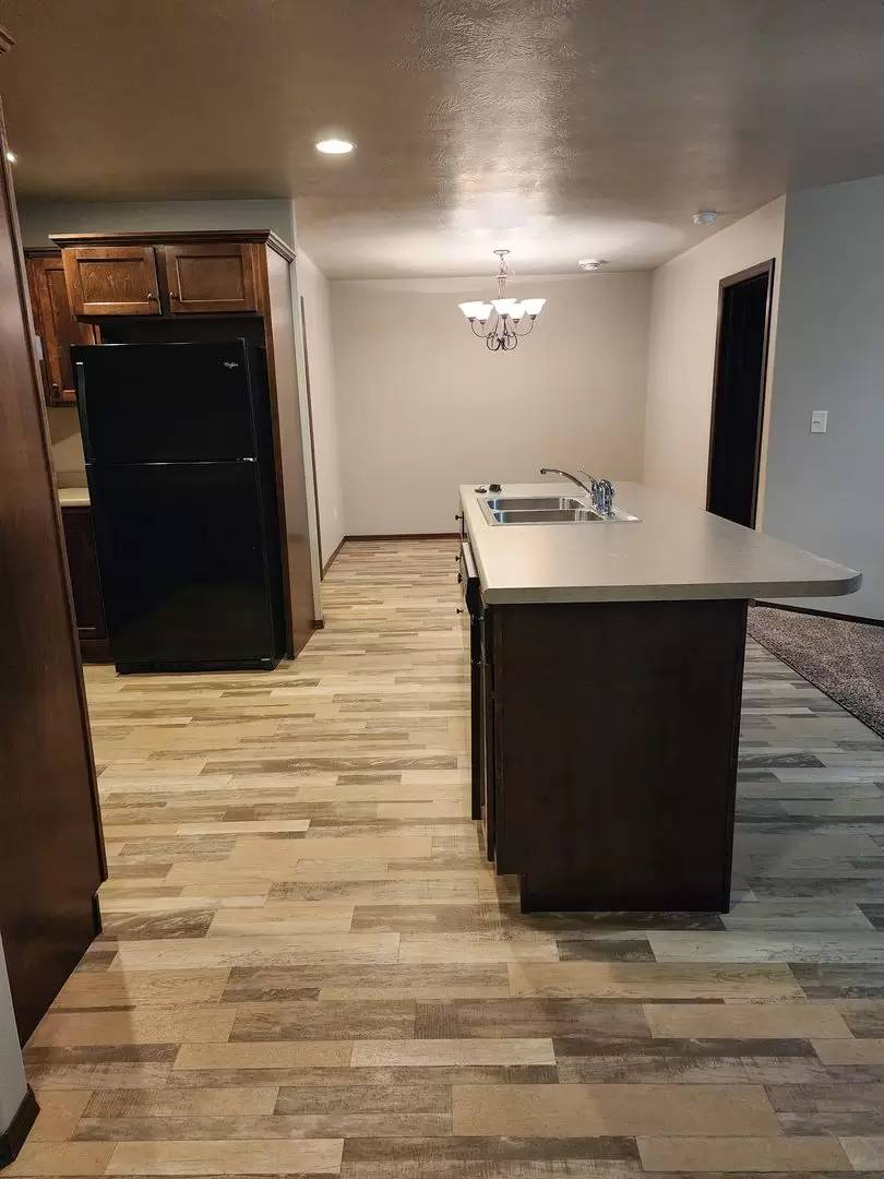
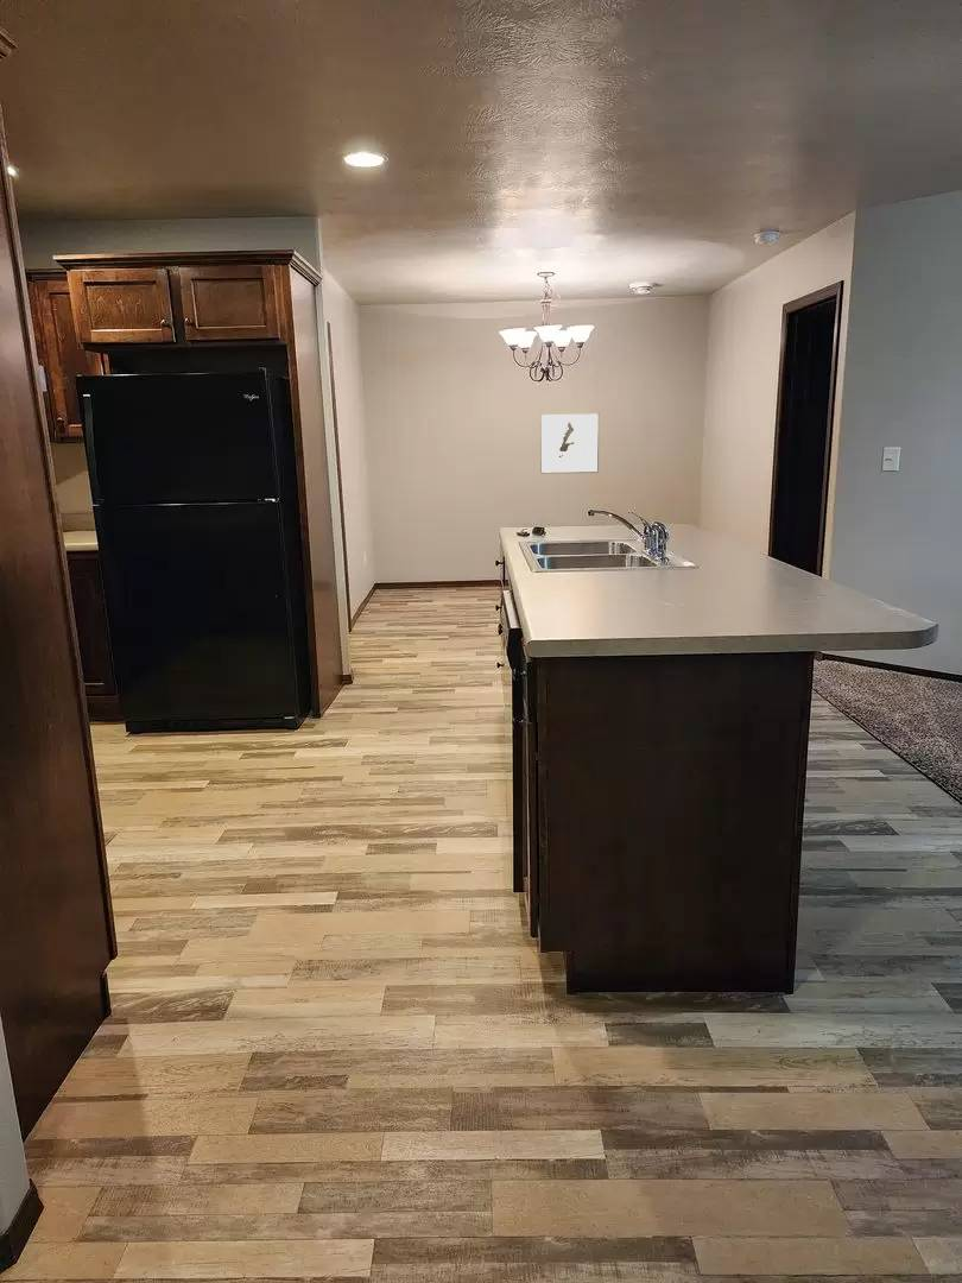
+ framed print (569, 443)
